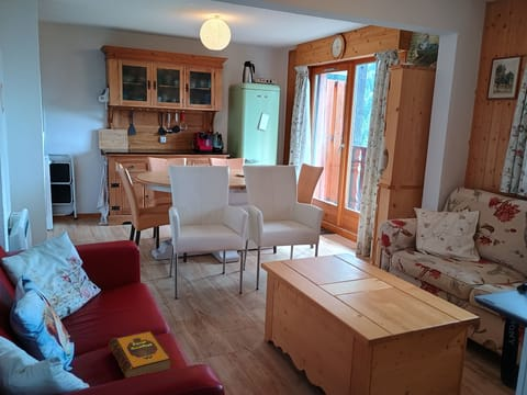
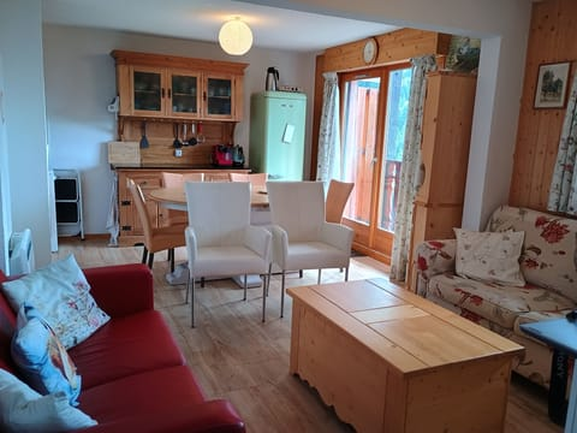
- hardback book (138, 353)
